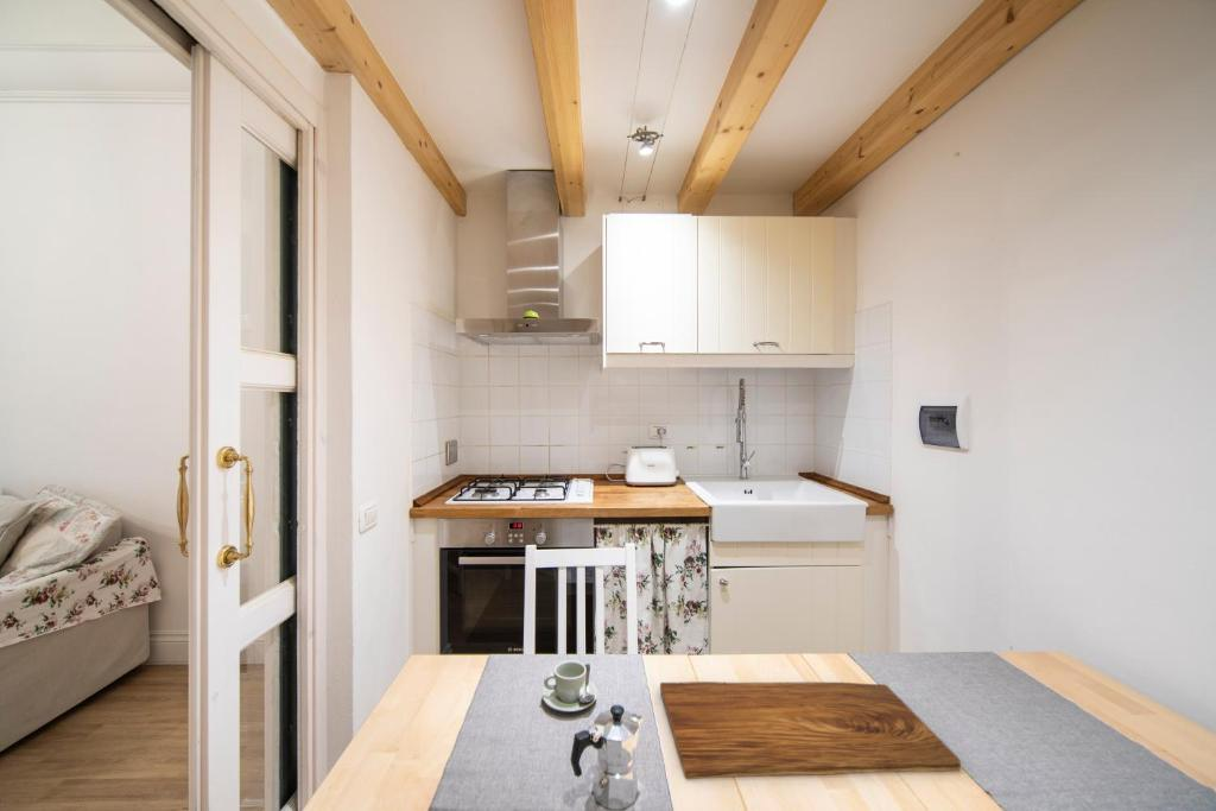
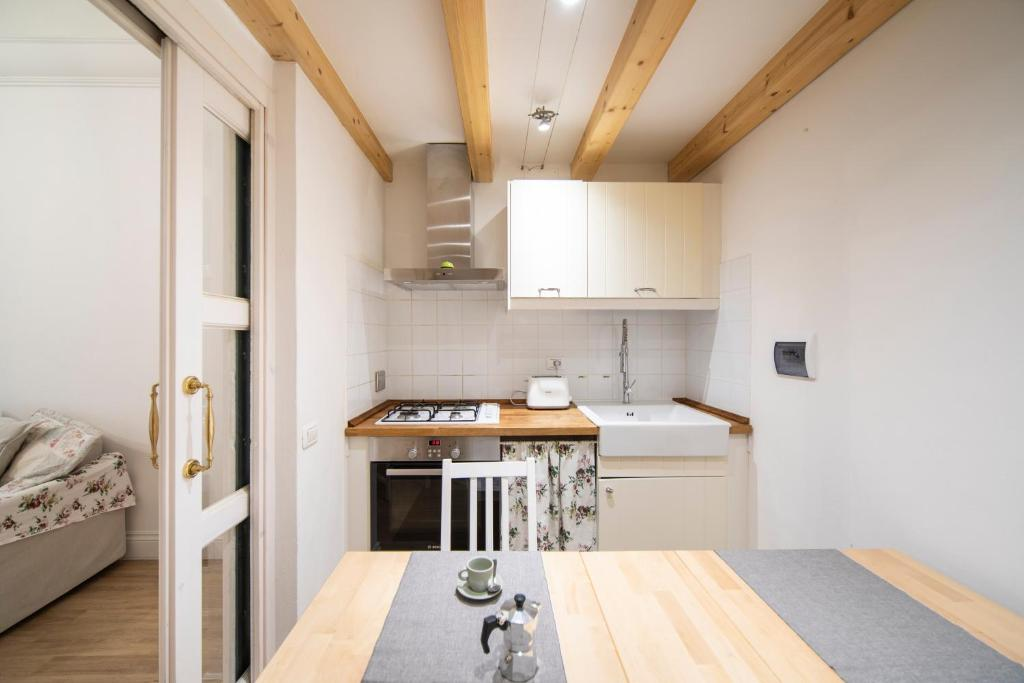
- cutting board (794, 722)
